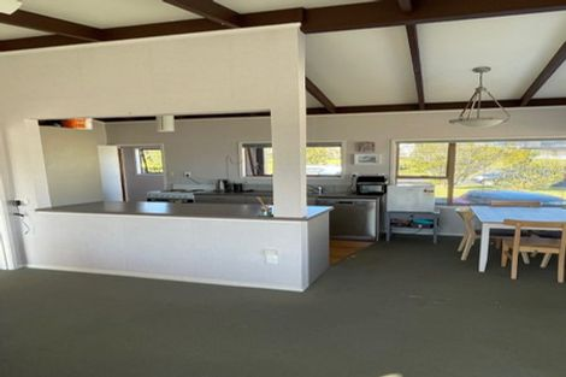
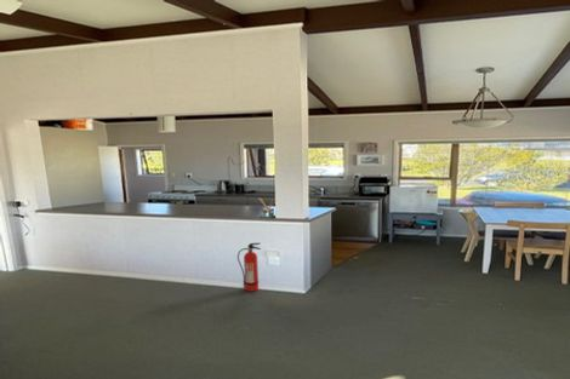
+ fire extinguisher (249, 265)
